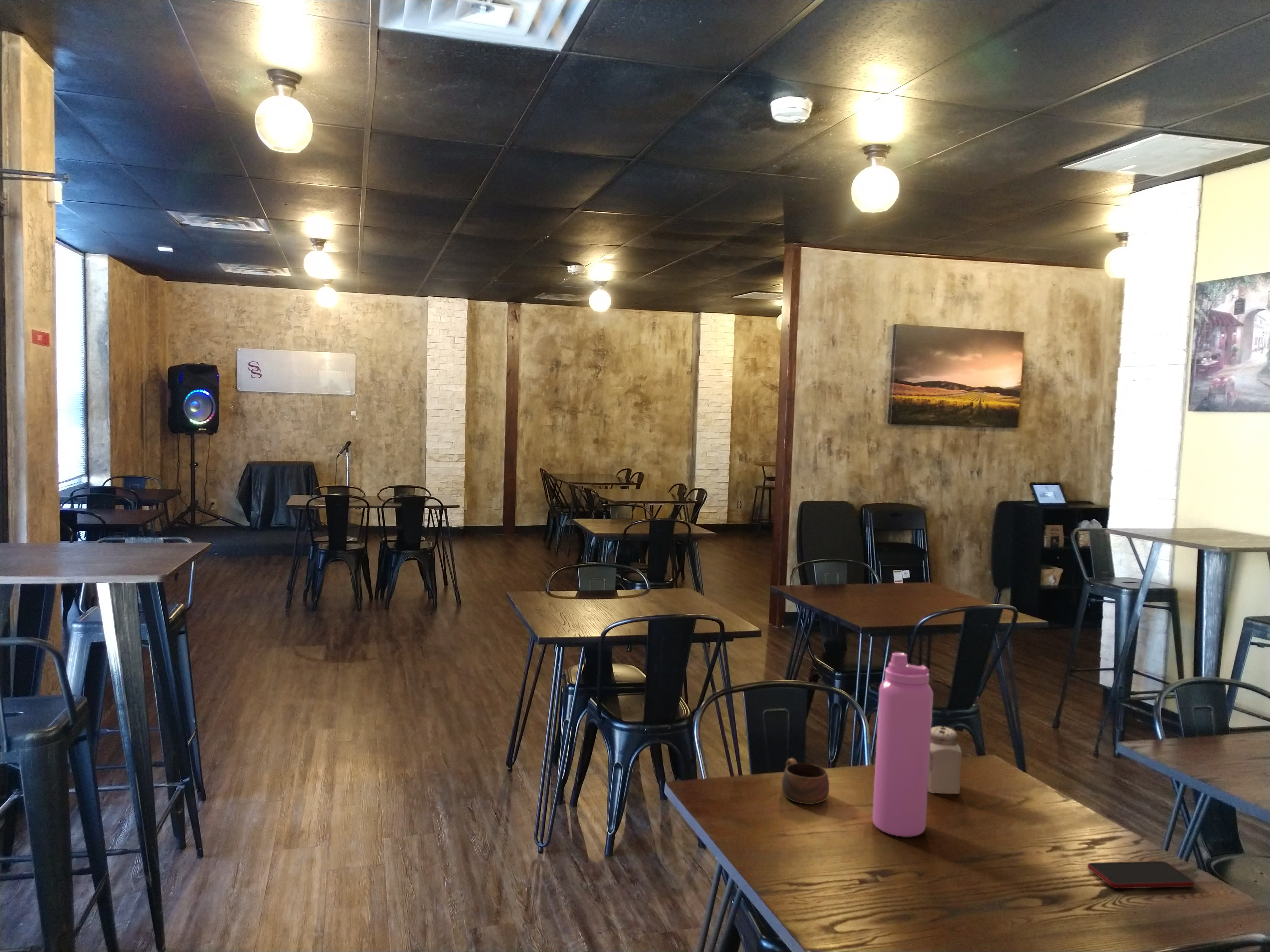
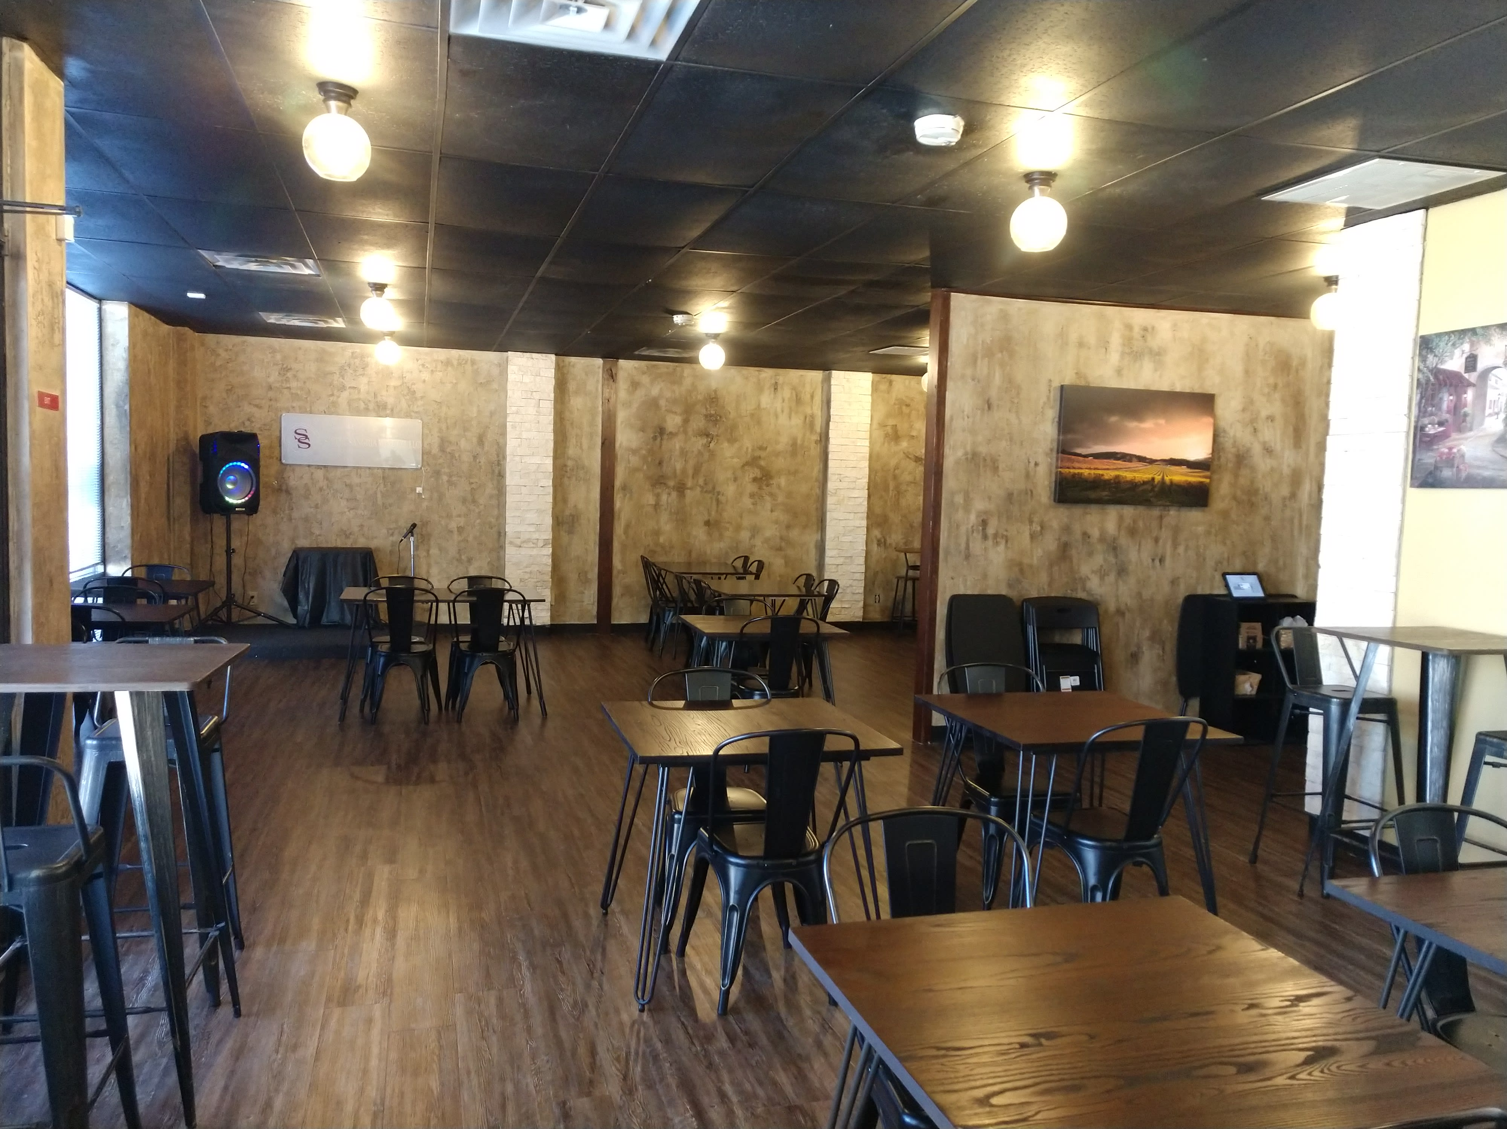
- cup (803, 779)
- water bottle (903, 741)
- salt shaker (941, 758)
- smartphone (1140, 874)
